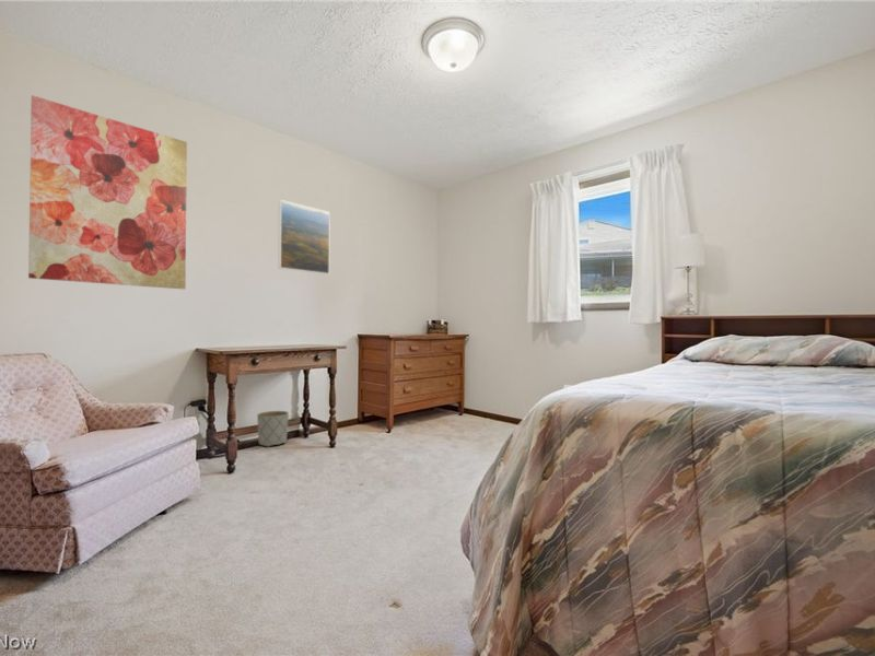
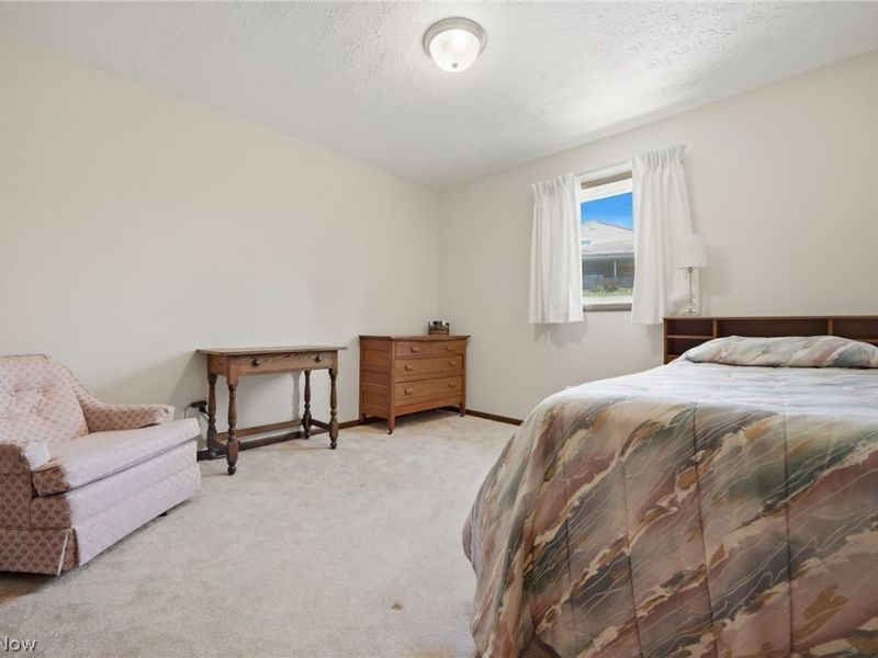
- wall art (116, 202)
- planter (272, 427)
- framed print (305, 238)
